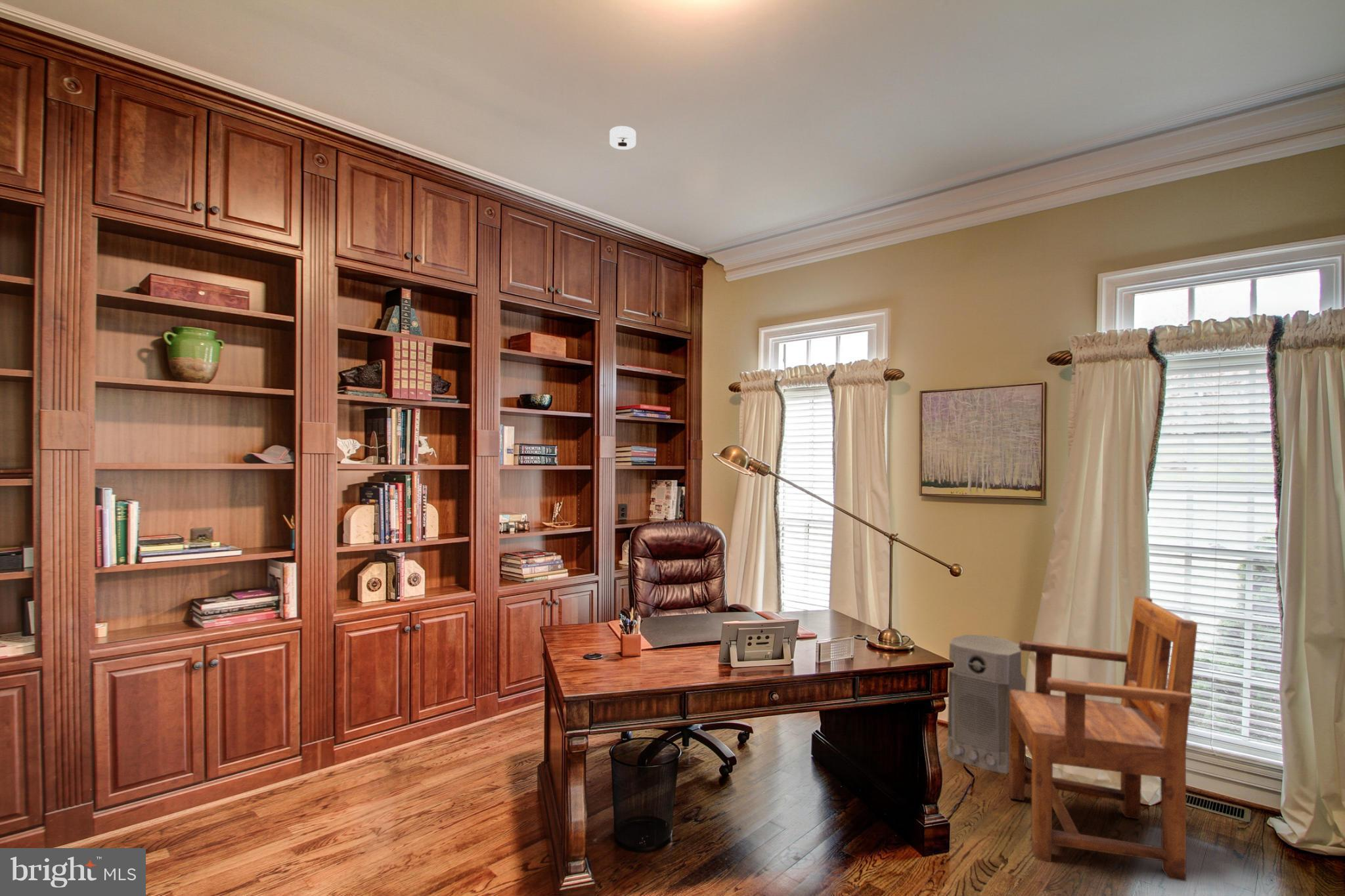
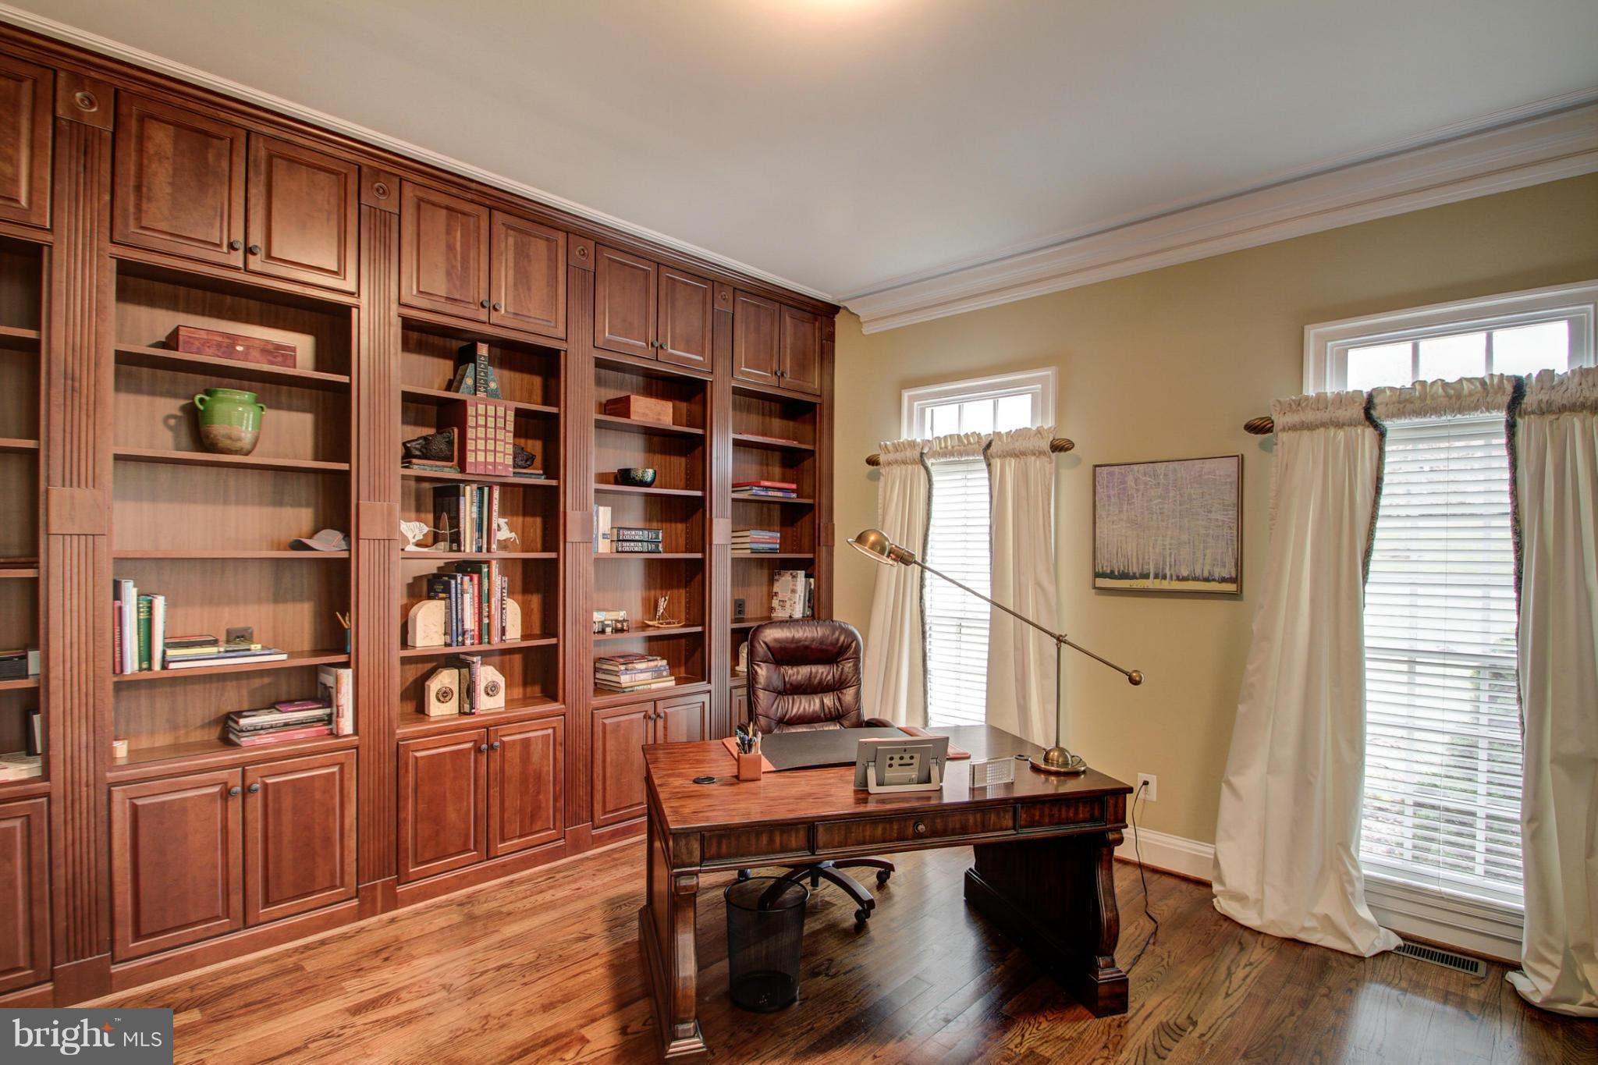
- smoke detector (623, 139)
- air purifier (986, 698)
- armchair (1093, 719)
